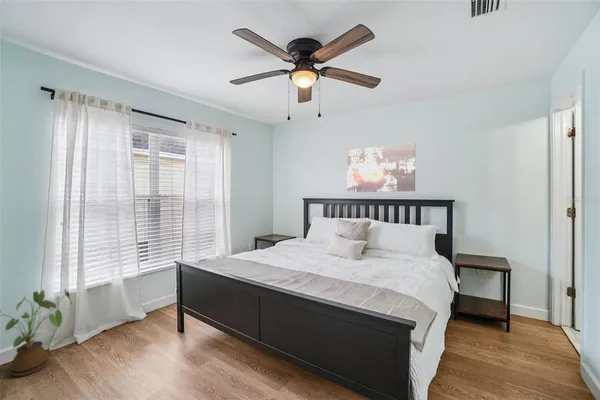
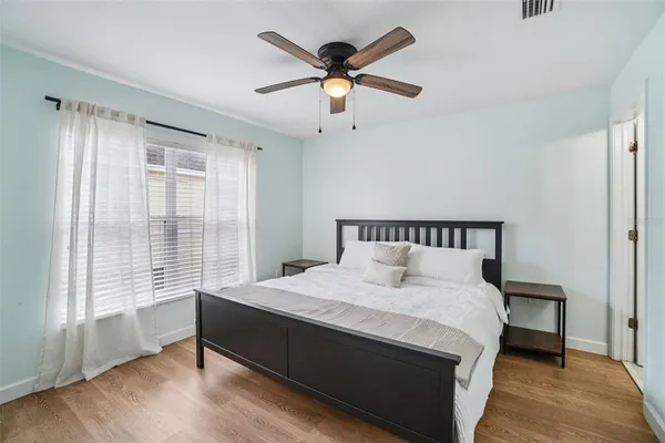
- wall art (379, 169)
- house plant (35, 331)
